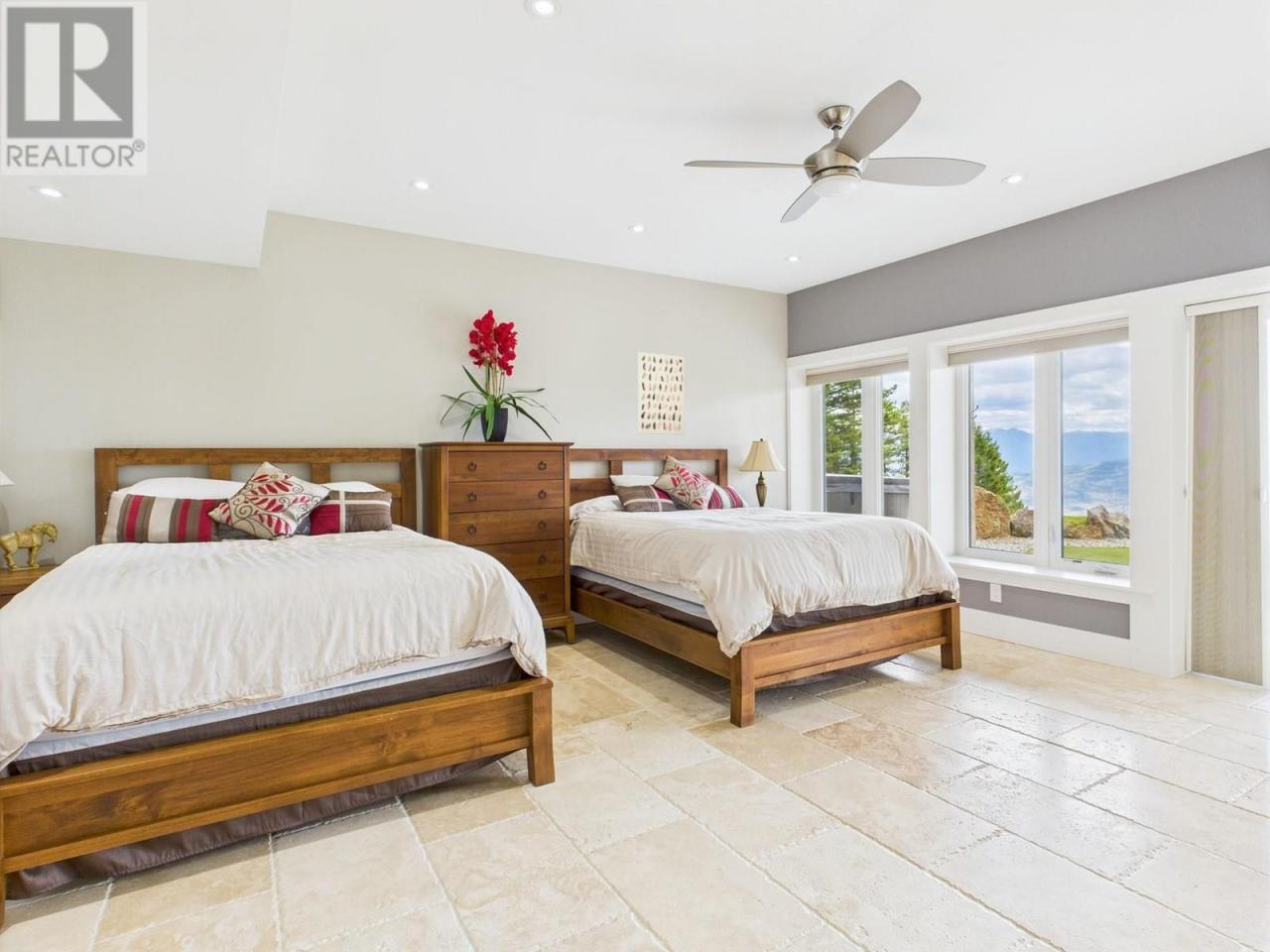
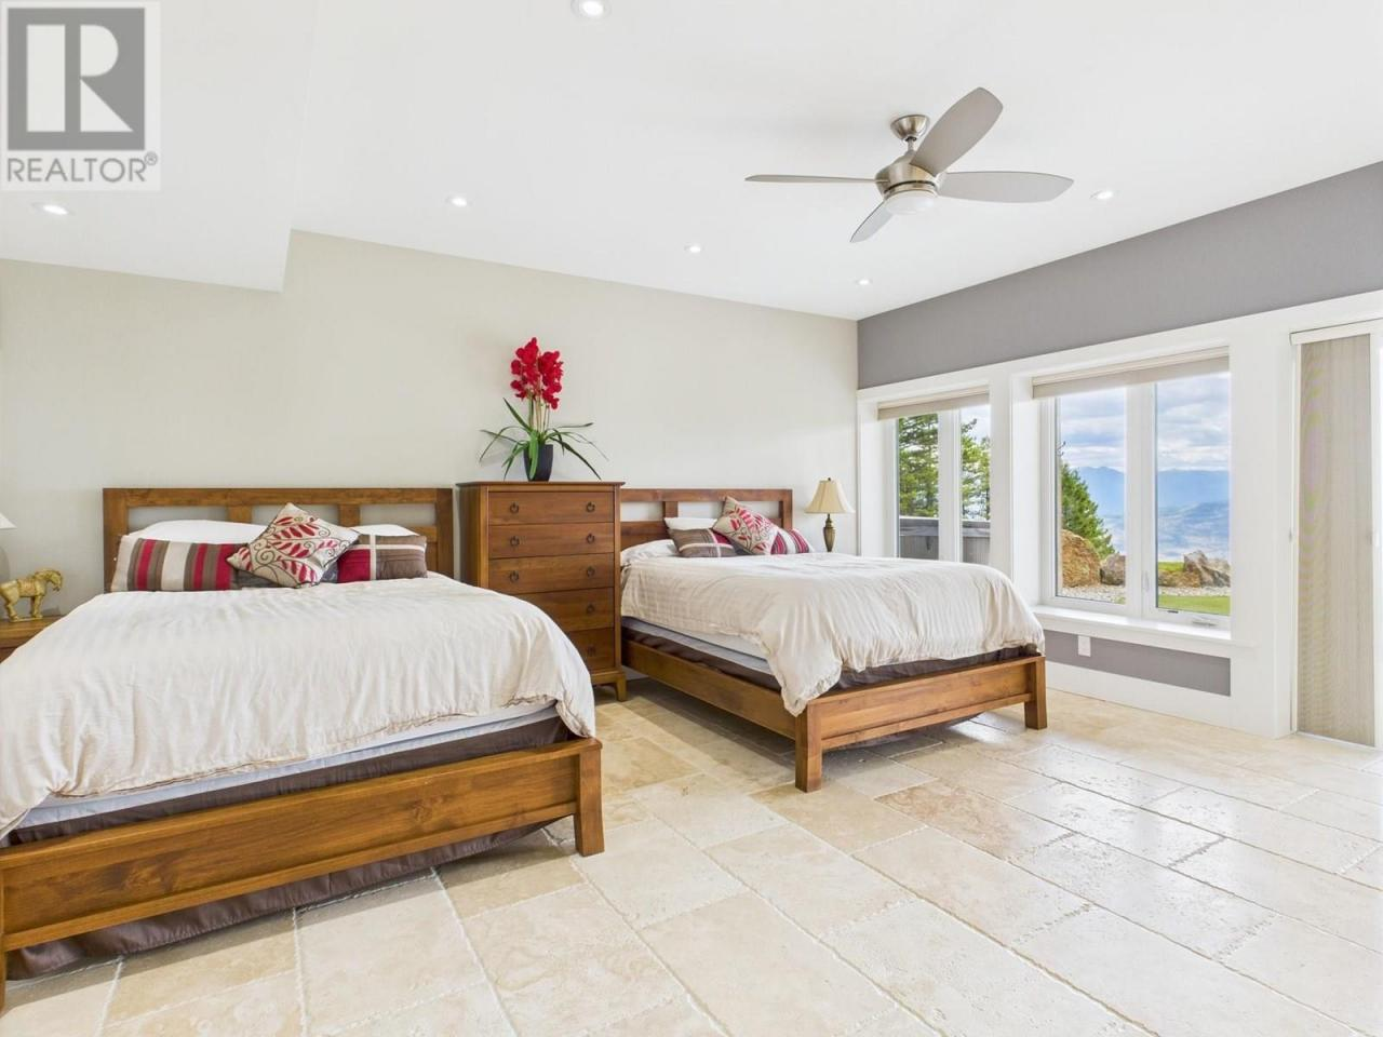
- wall art (661, 394)
